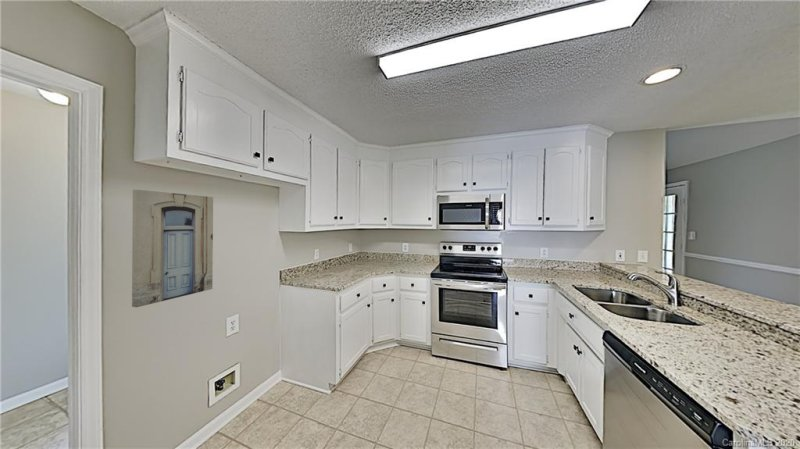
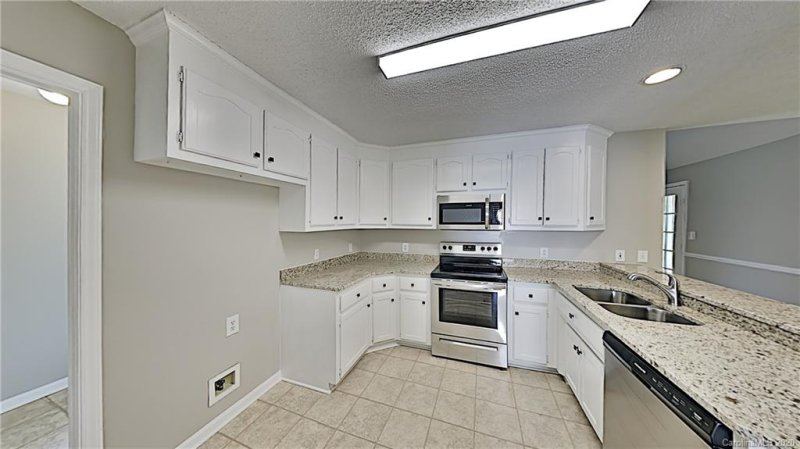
- wall art (177, 245)
